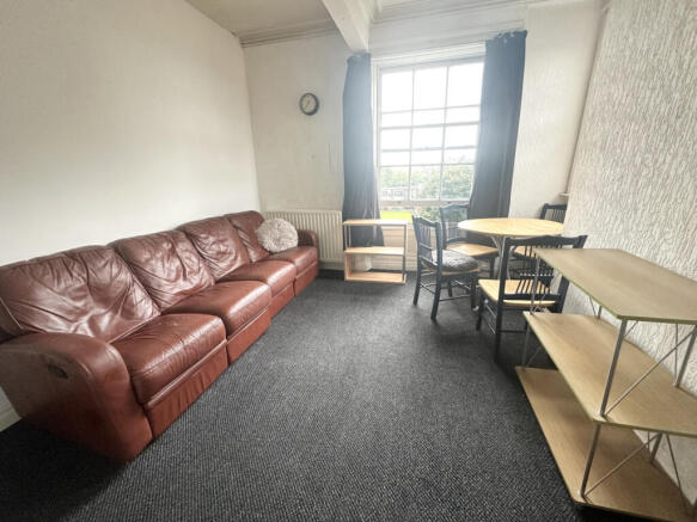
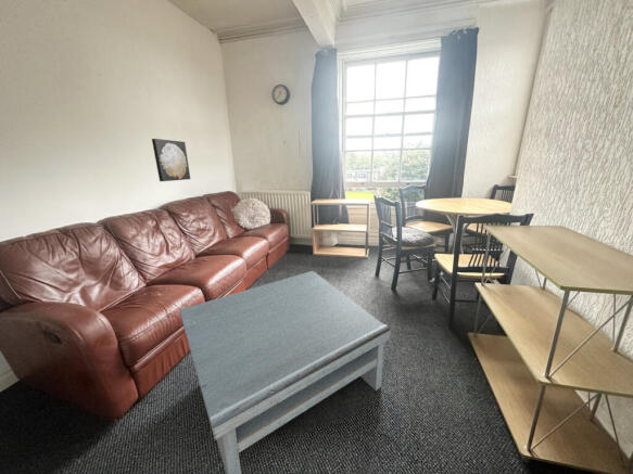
+ coffee table (283, 348)
+ wall art (173, 161)
